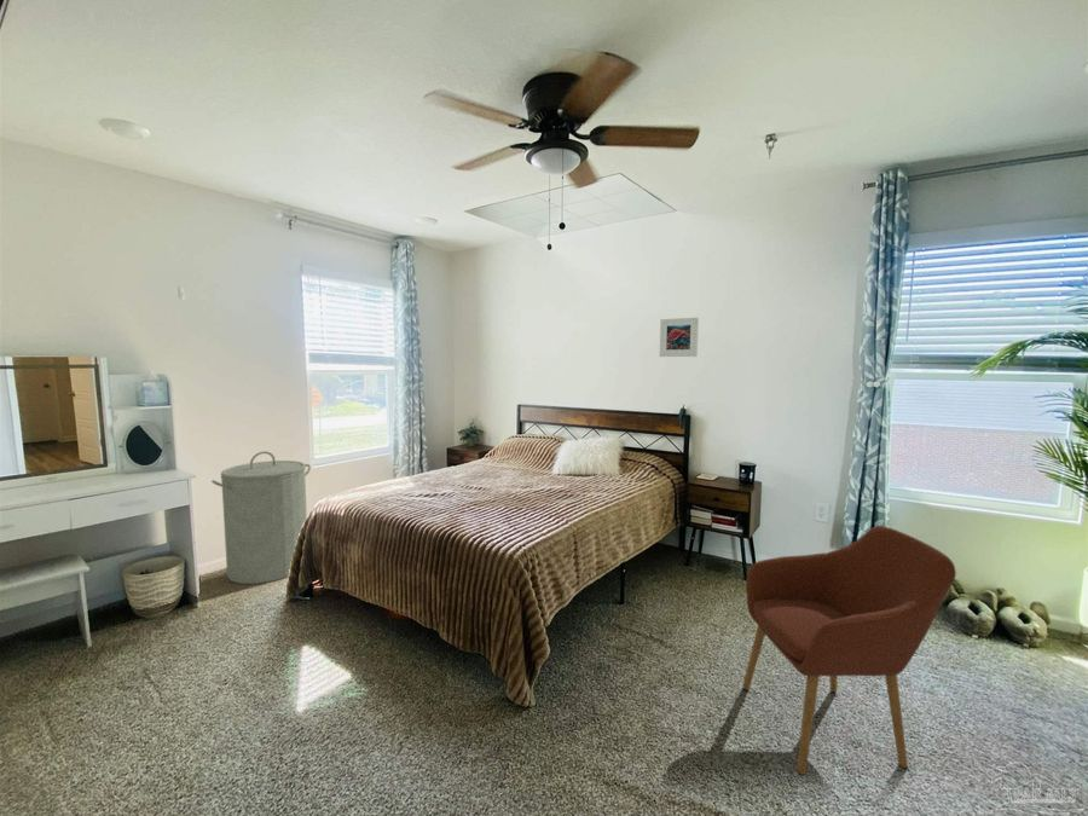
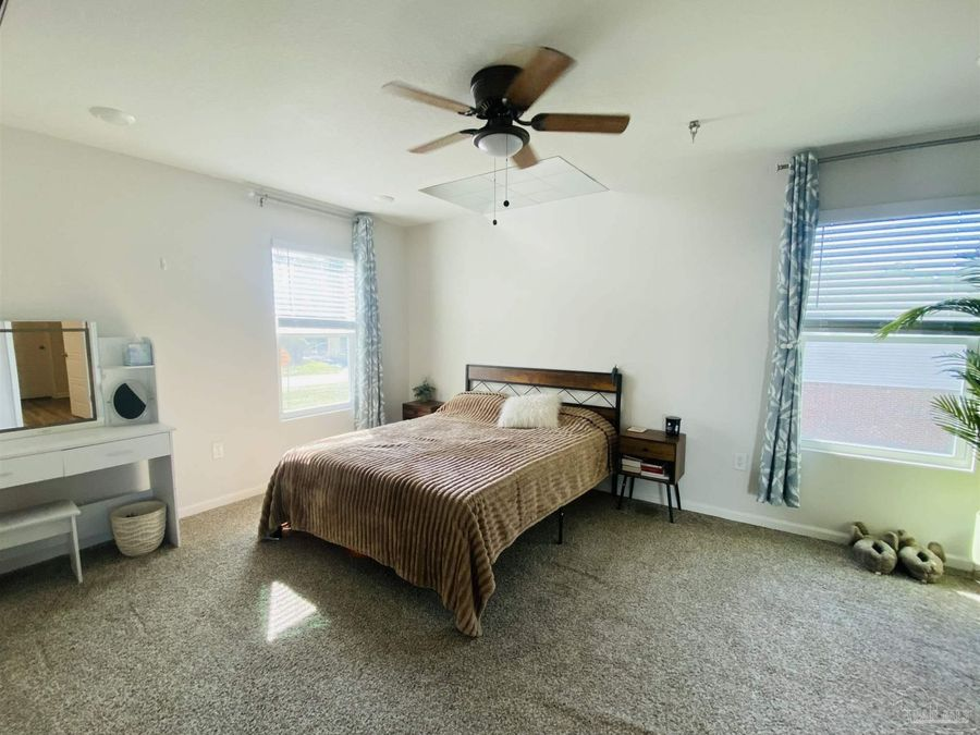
- laundry hamper (266, 510)
- armchair (838, 632)
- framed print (678, 337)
